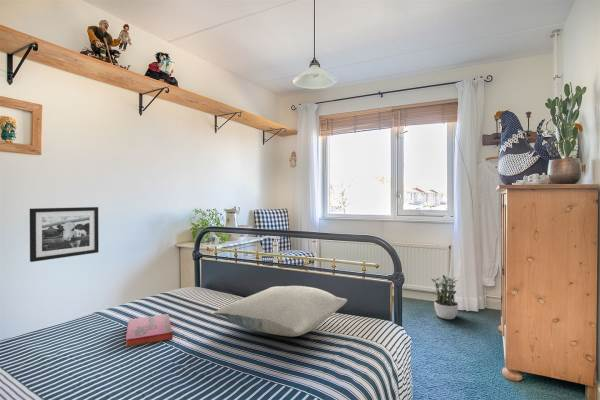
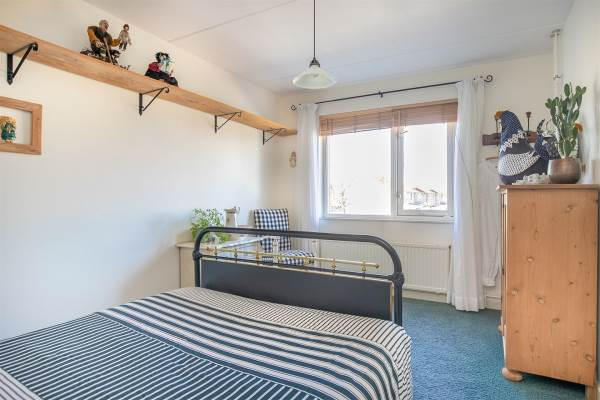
- pillow (283, 307)
- picture frame (66, 232)
- potted plant (444, 295)
- hardback book (149, 328)
